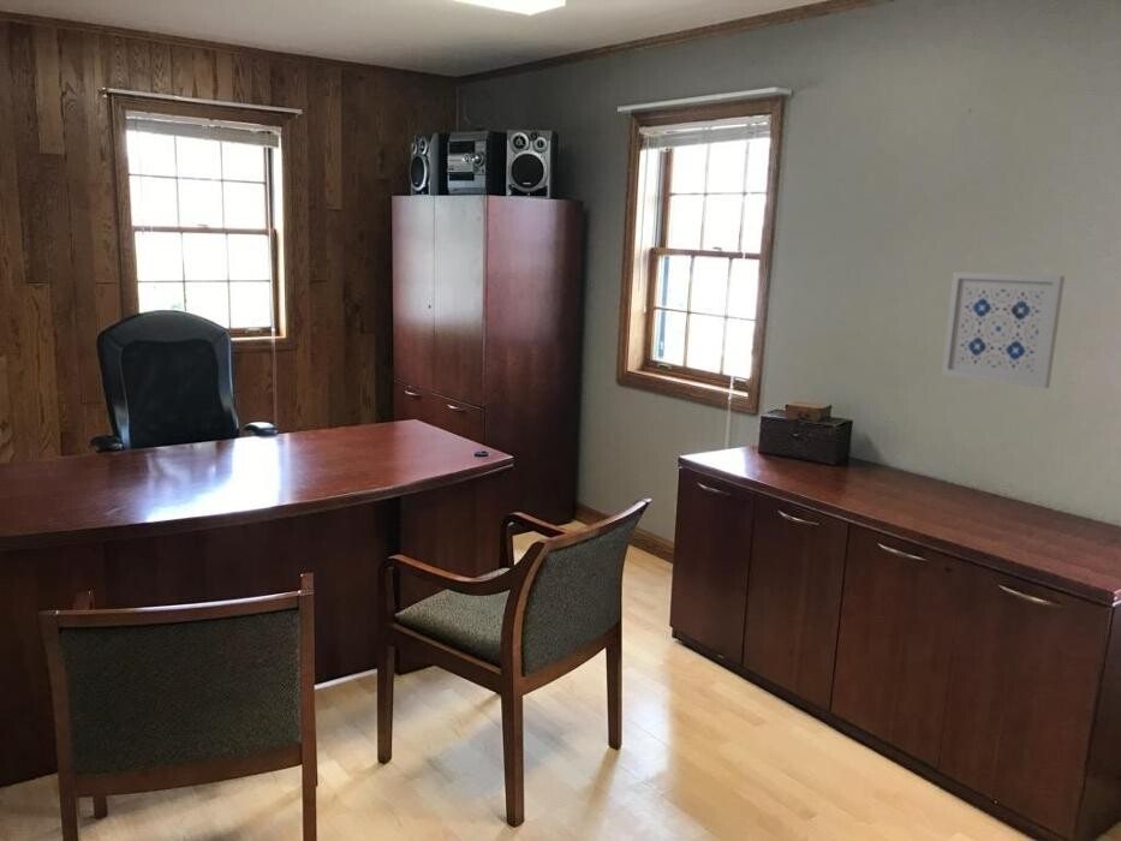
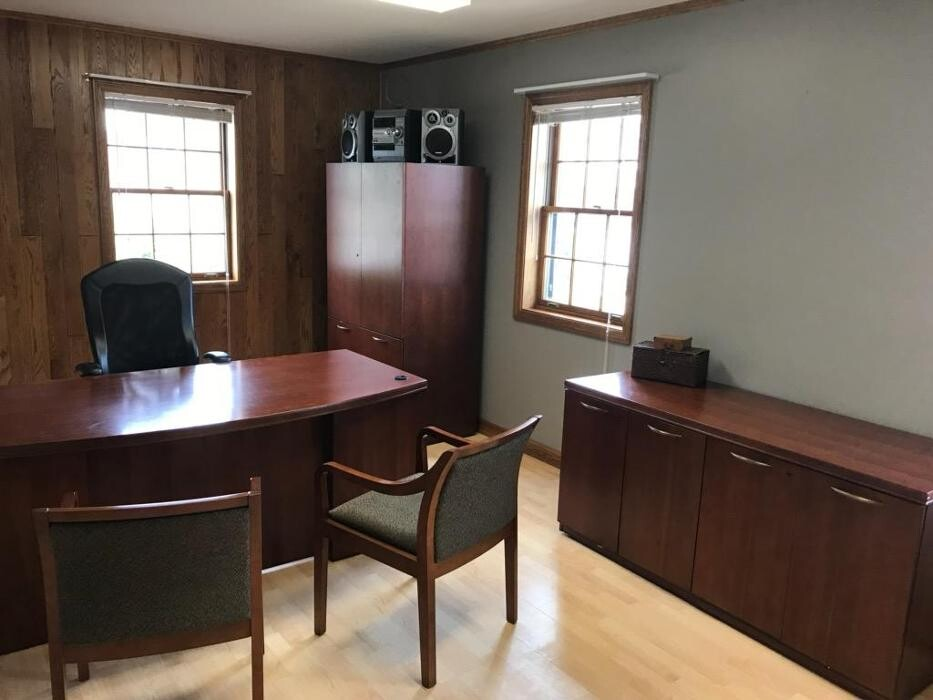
- wall art (1000, 328)
